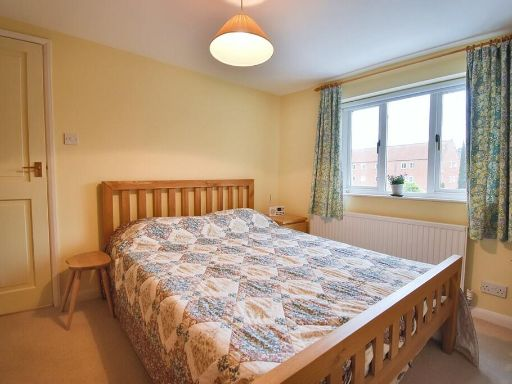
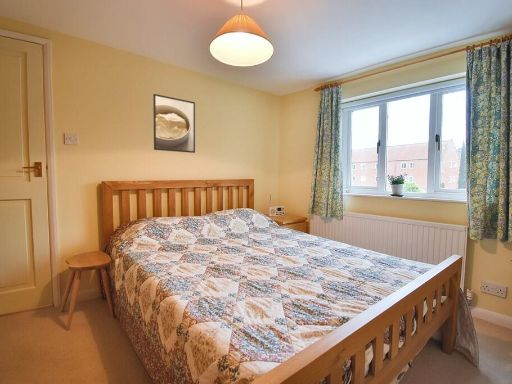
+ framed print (175, 125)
